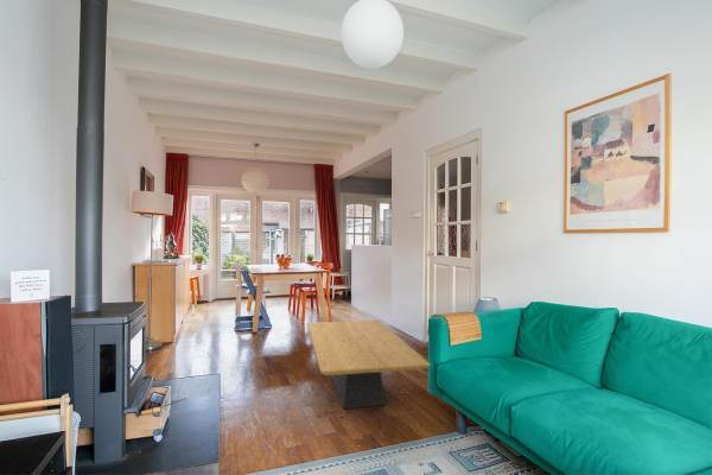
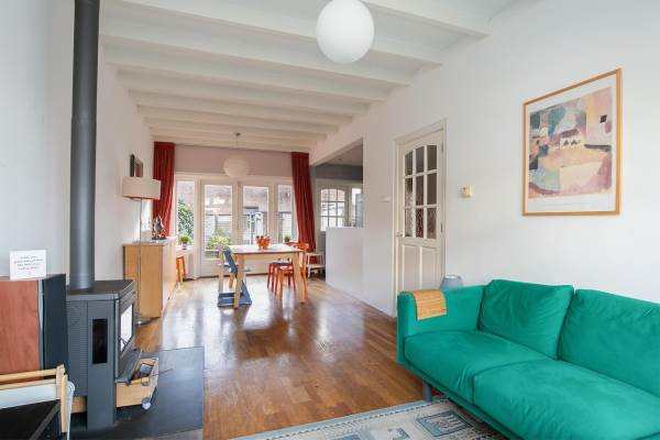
- coffee table (356, 363)
